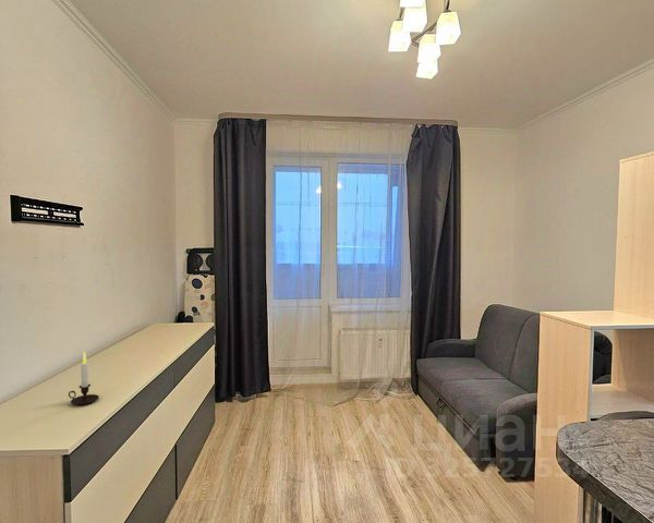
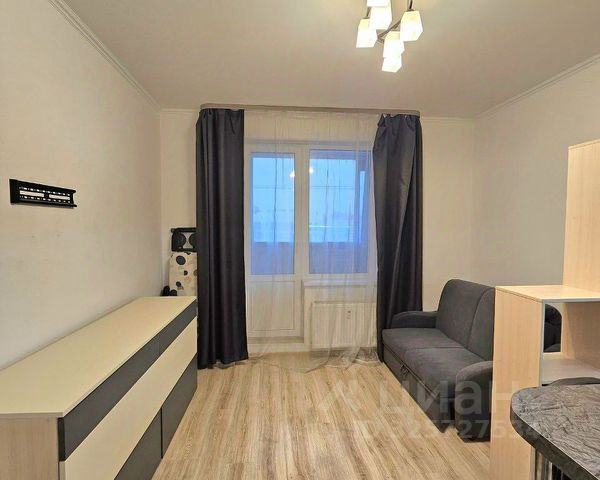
- candle (82, 376)
